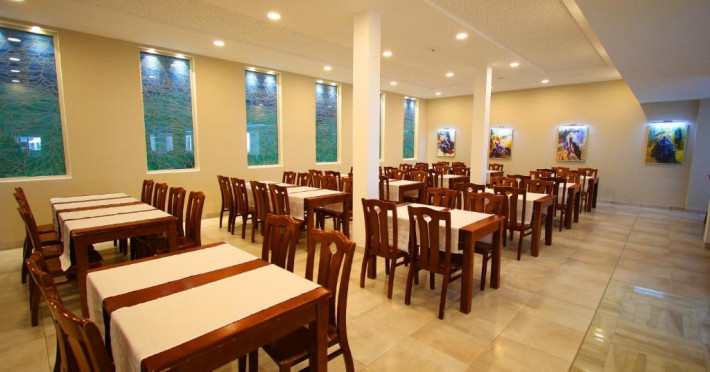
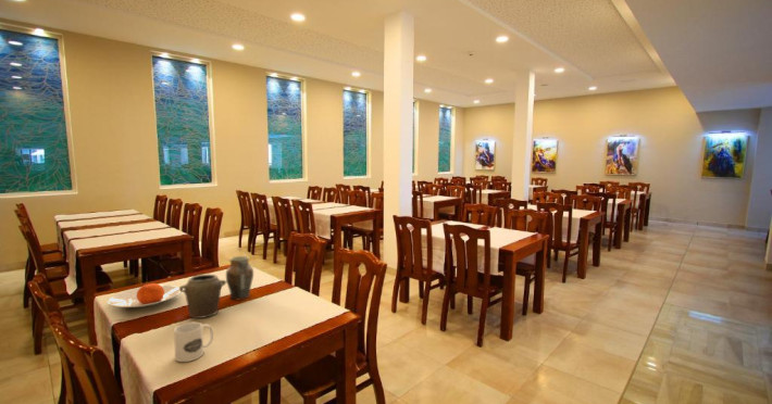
+ jar set (220, 283)
+ mug (194, 339)
+ plate (146, 292)
